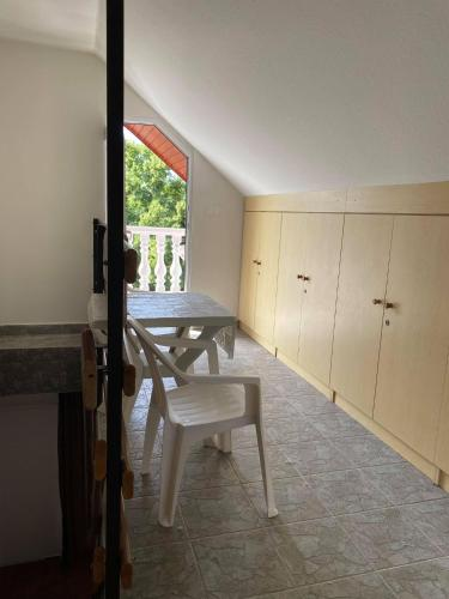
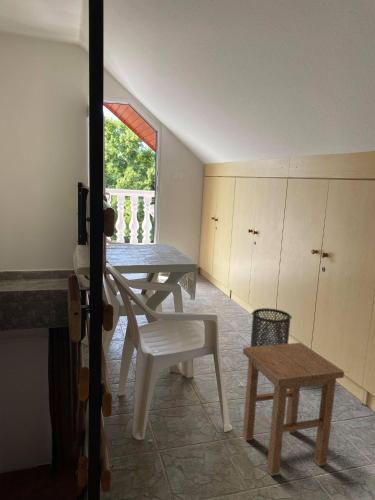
+ stool (285, 405)
+ trash can (270, 338)
